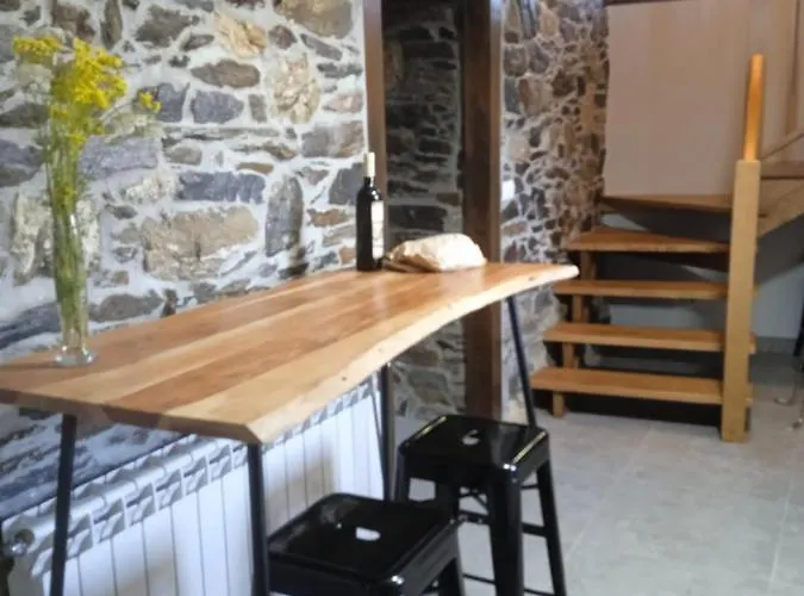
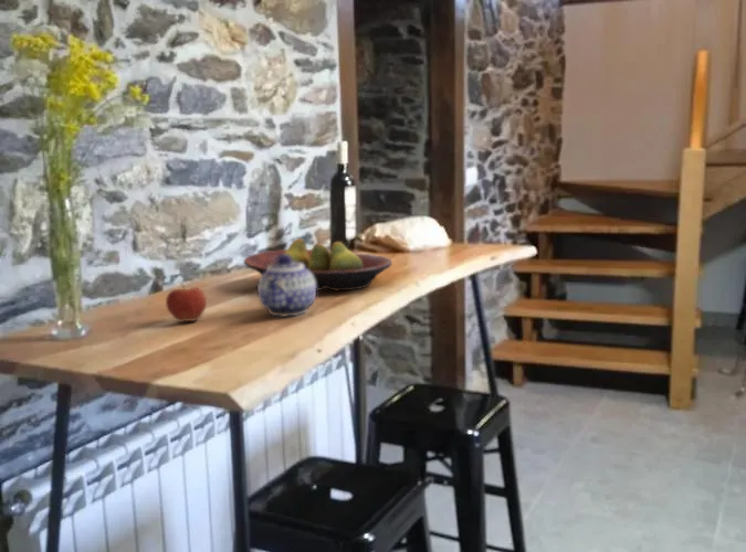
+ teapot (285, 283)
+ fruit bowl (316, 262)
+ apple (186, 301)
